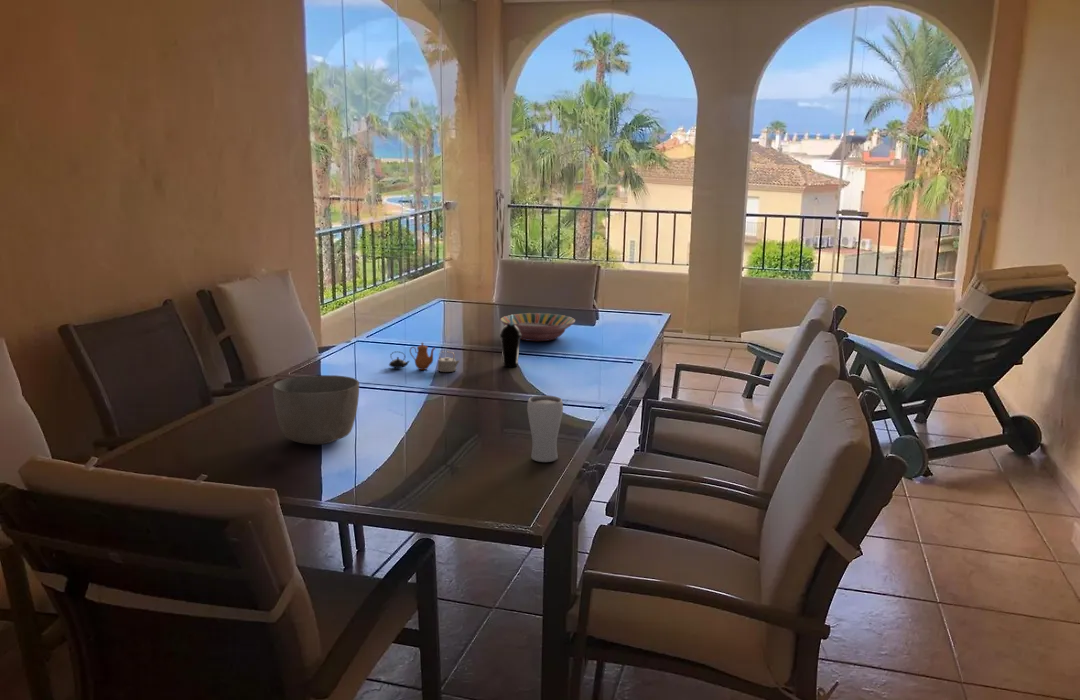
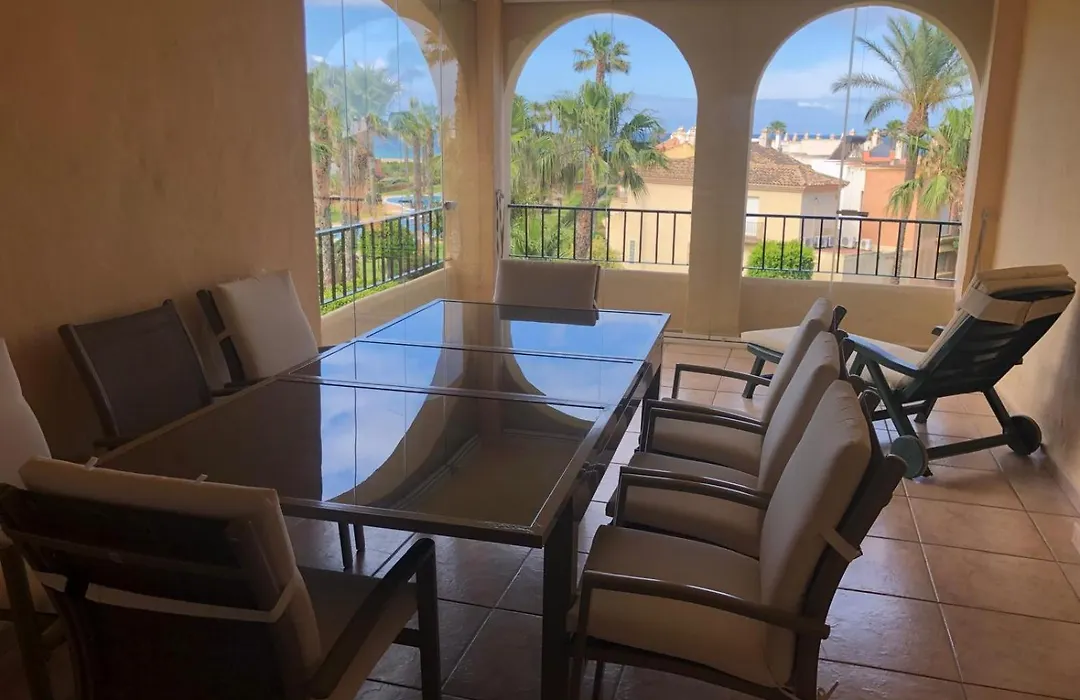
- cup (510, 340)
- teapot (424, 355)
- drinking glass (544, 429)
- serving bowl (537, 328)
- bowl (318, 411)
